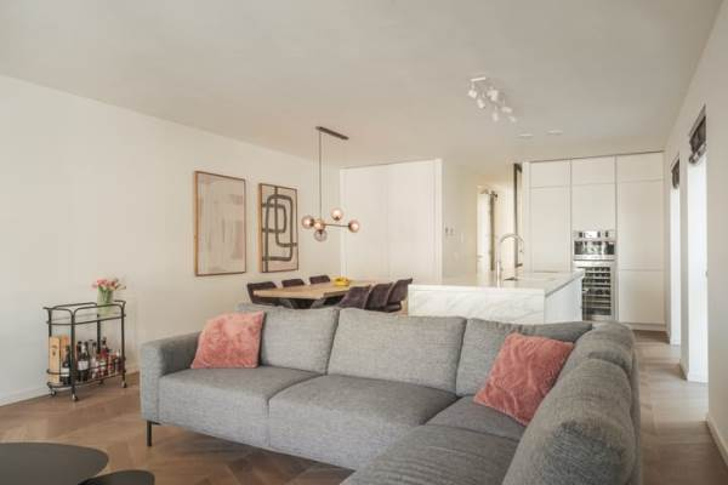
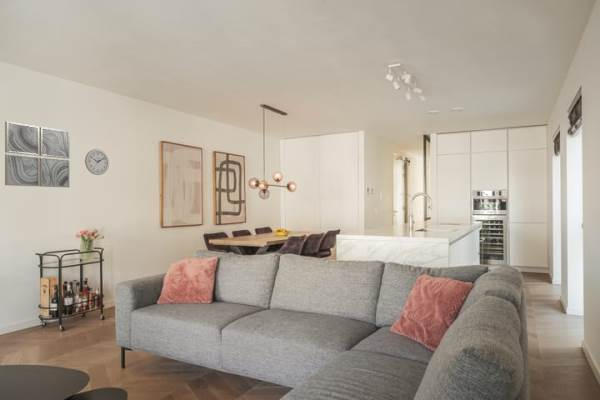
+ wall clock (97, 162)
+ wall art (39, 155)
